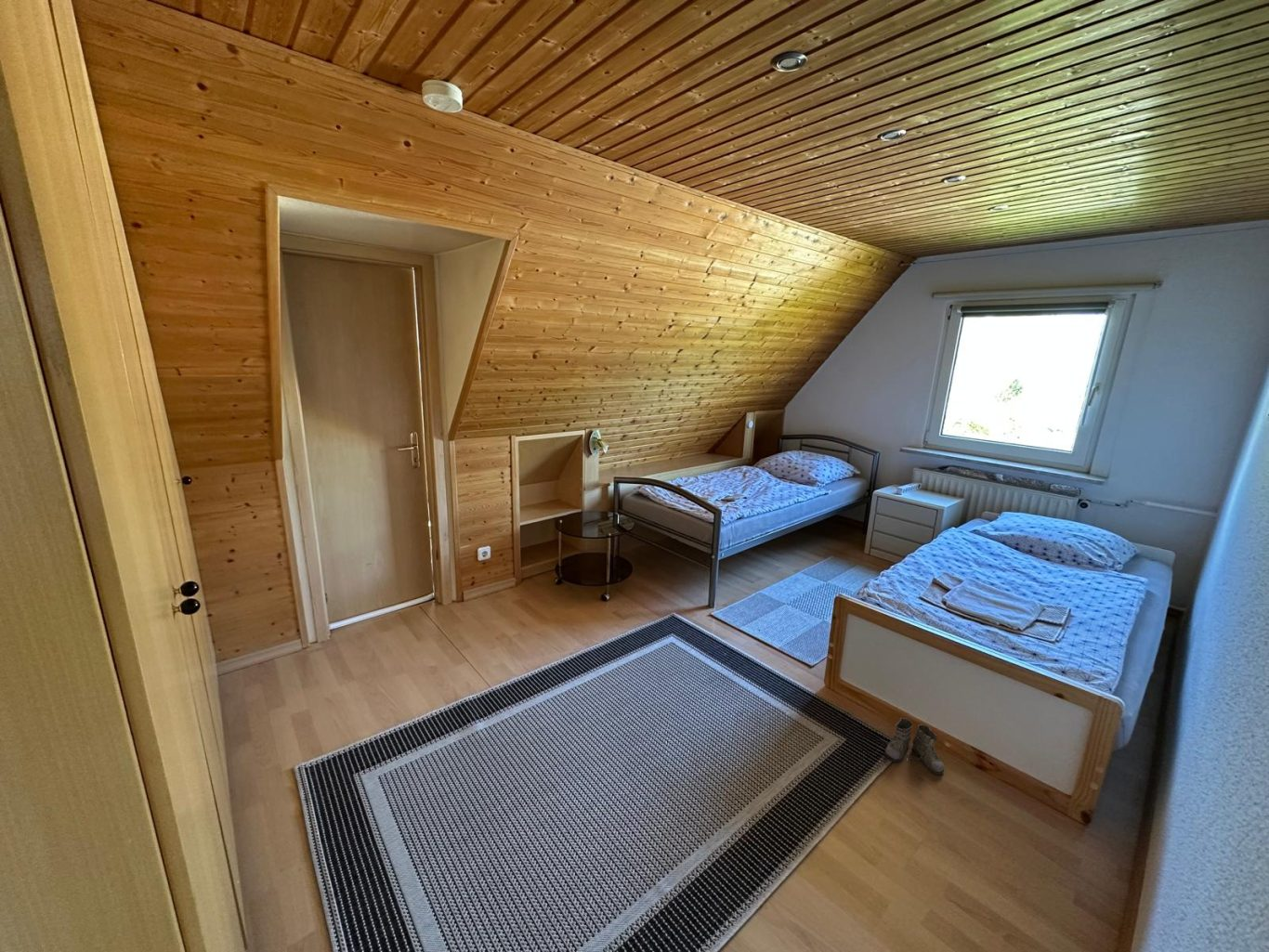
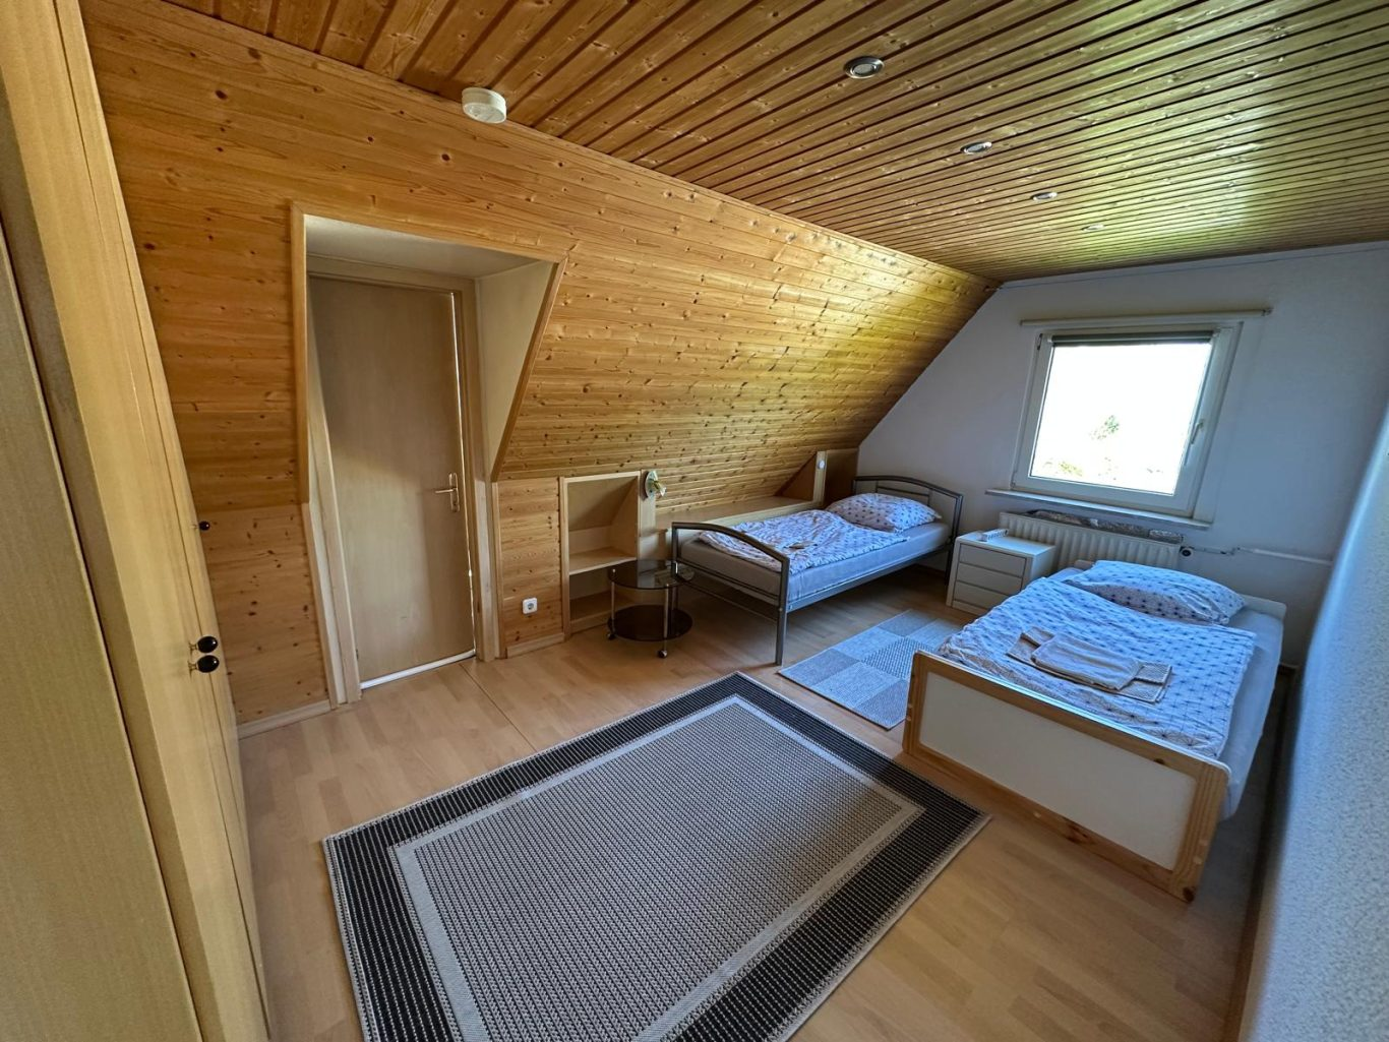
- boots (913, 742)
